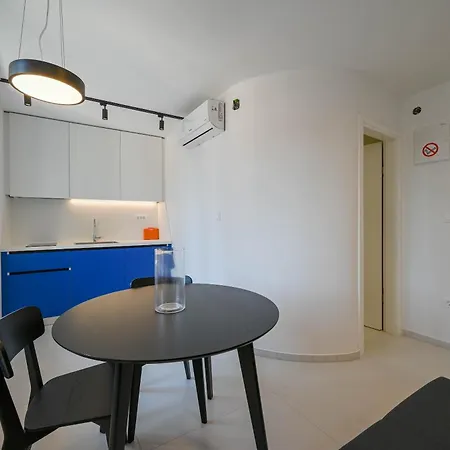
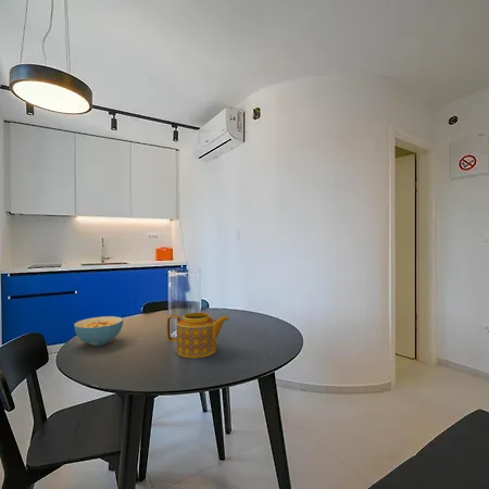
+ cereal bowl (99, 333)
+ teapot (198, 333)
